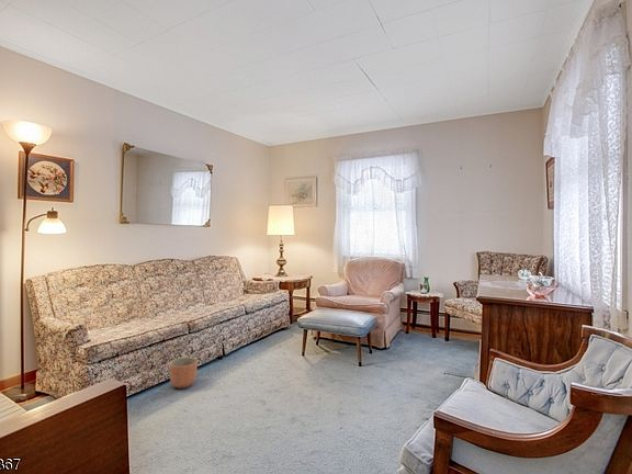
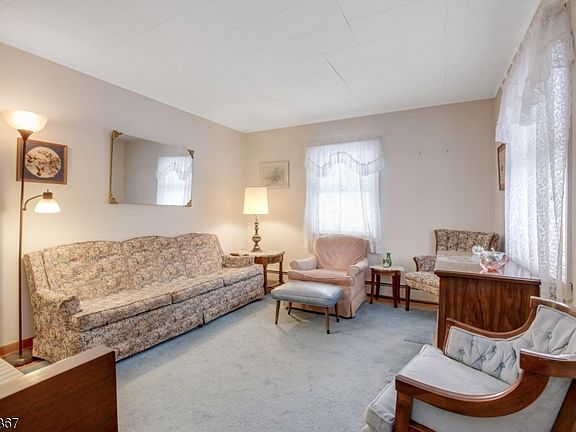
- planter (183, 373)
